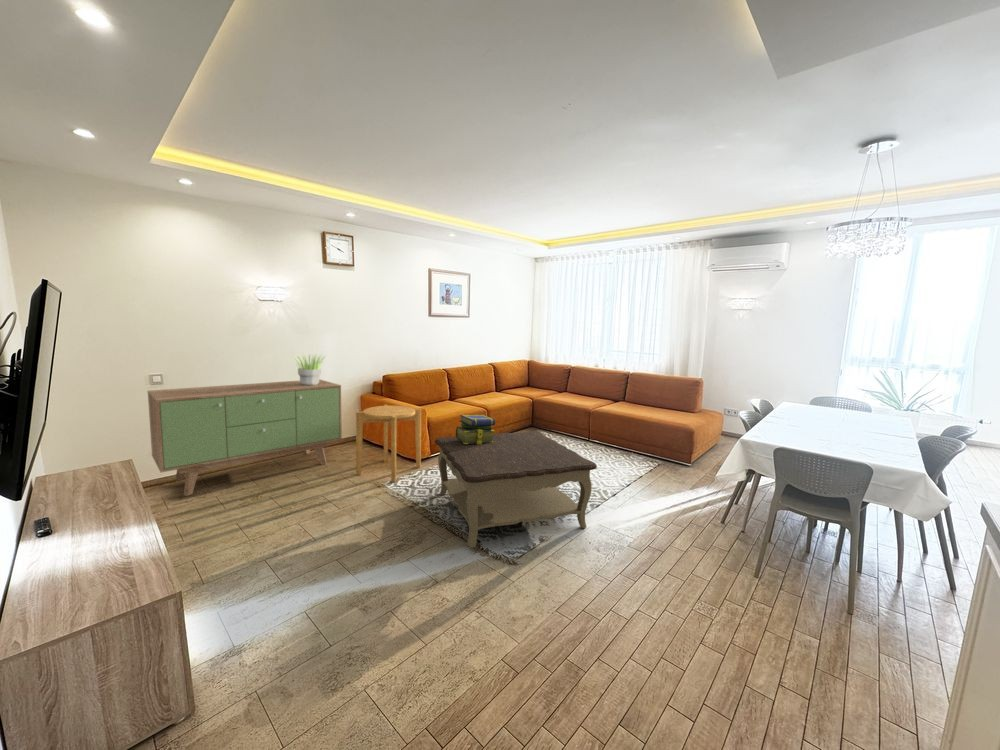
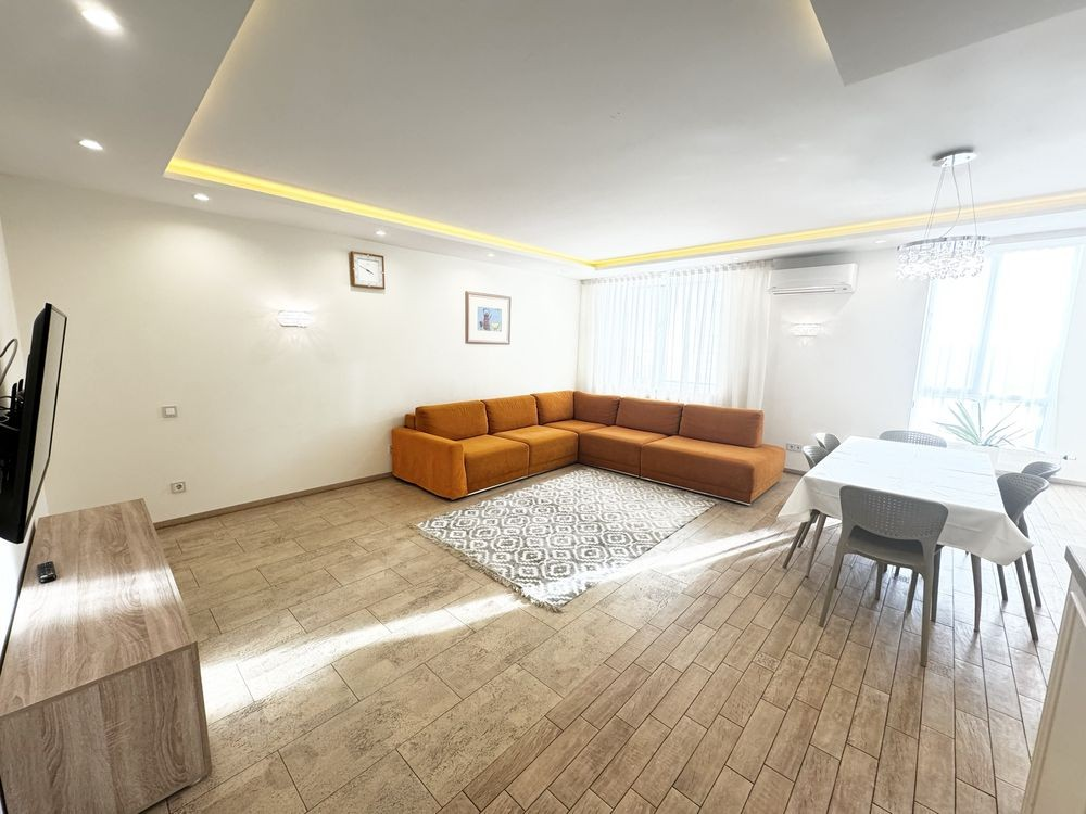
- potted plant (309, 369)
- sideboard (255, 430)
- coffee table (508, 479)
- stack of books (475, 427)
- side table (391, 441)
